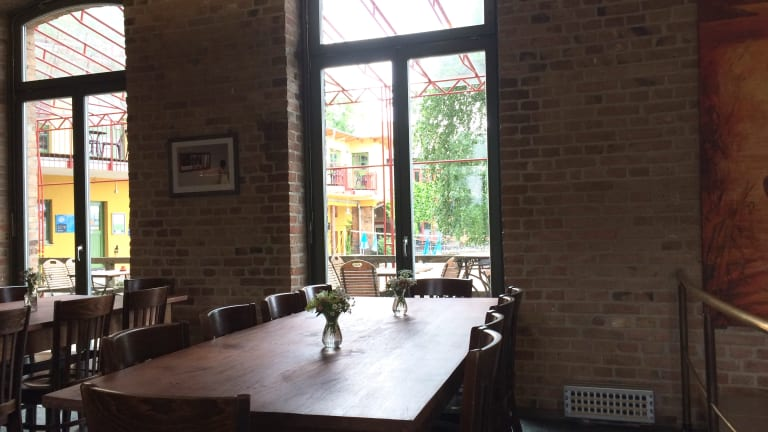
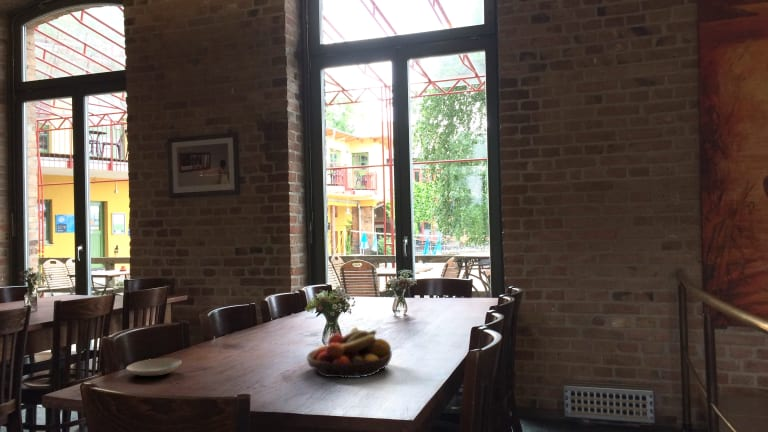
+ plate (154, 368)
+ fruit bowl (349, 349)
